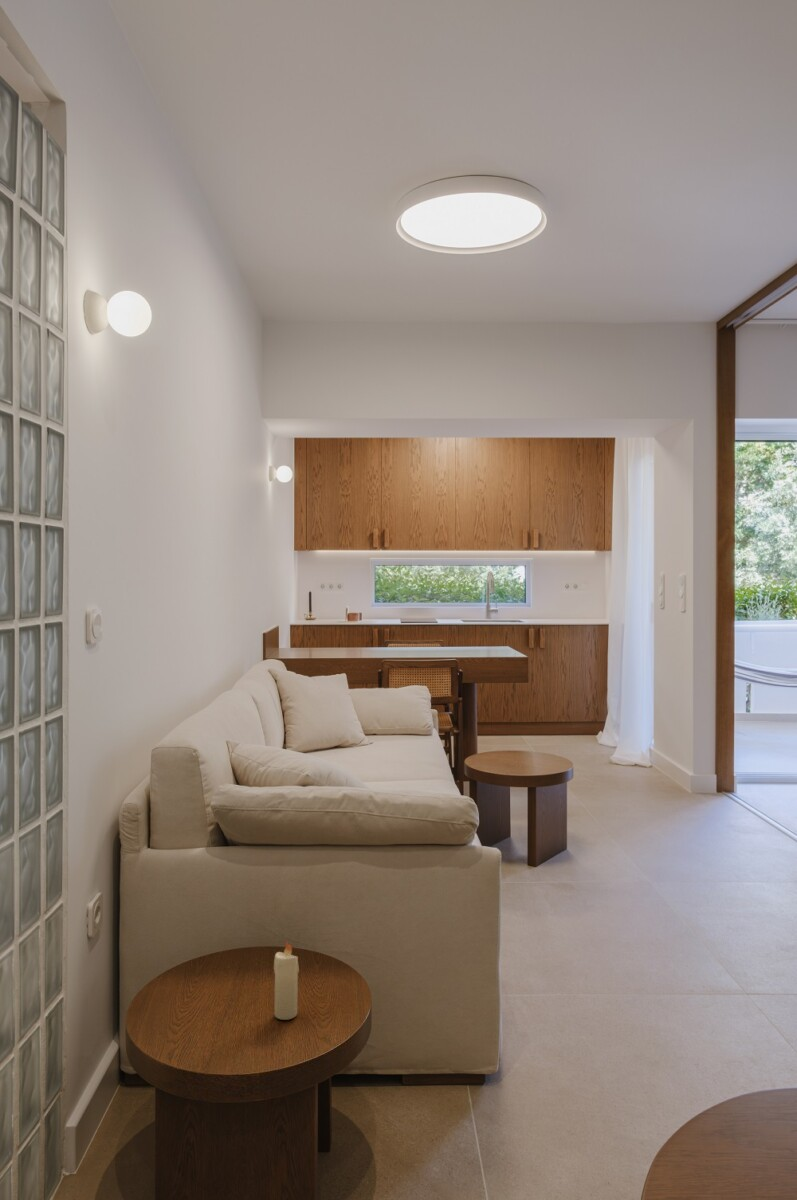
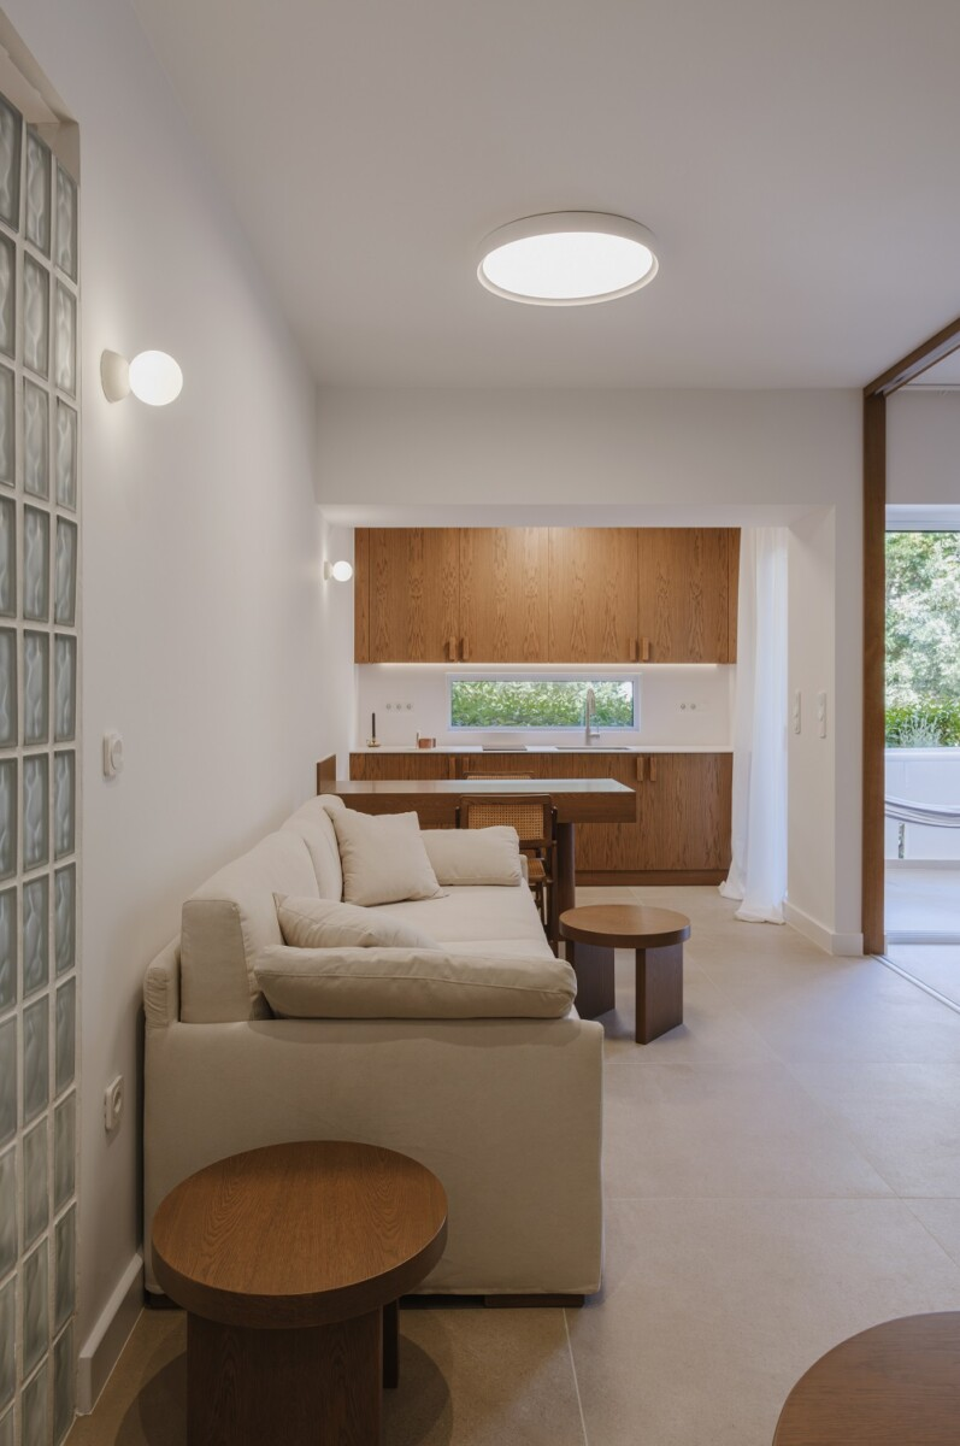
- candle (285, 977)
